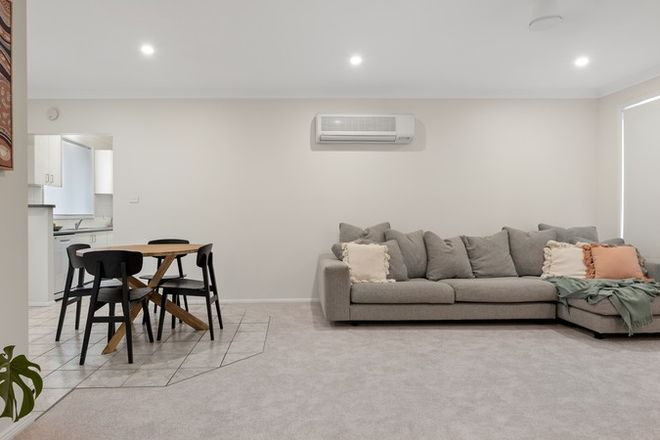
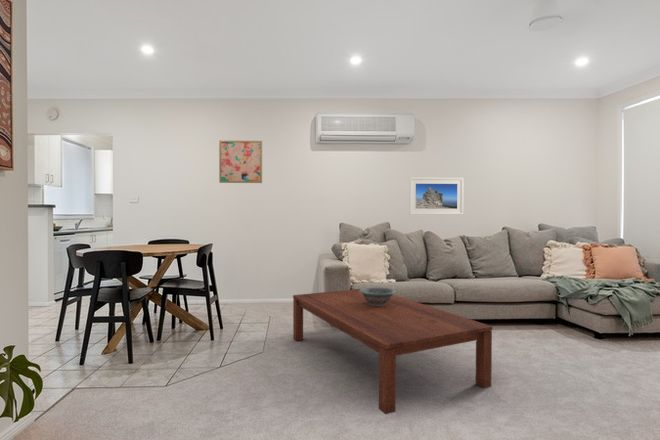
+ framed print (436, 196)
+ coffee table (376, 333)
+ decorative bowl (377, 297)
+ wall art (240, 161)
